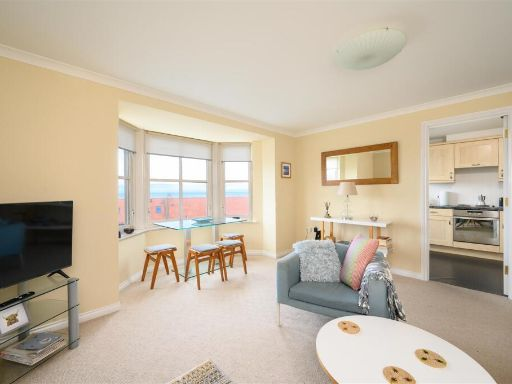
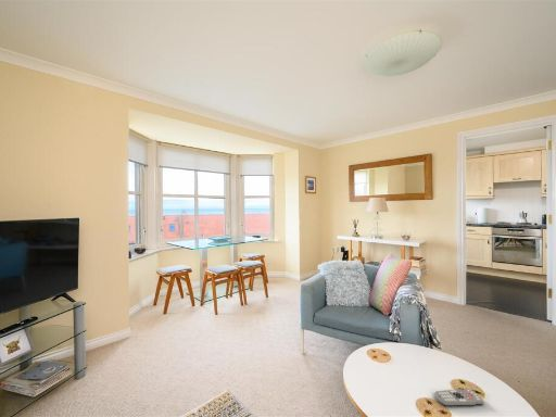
+ remote control (457, 397)
